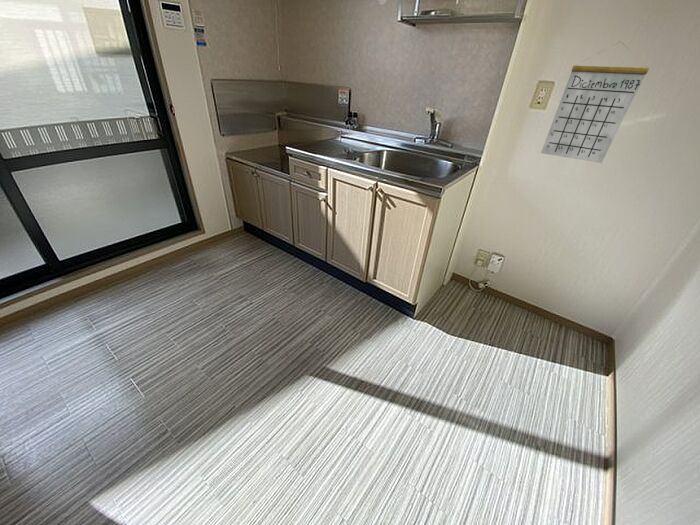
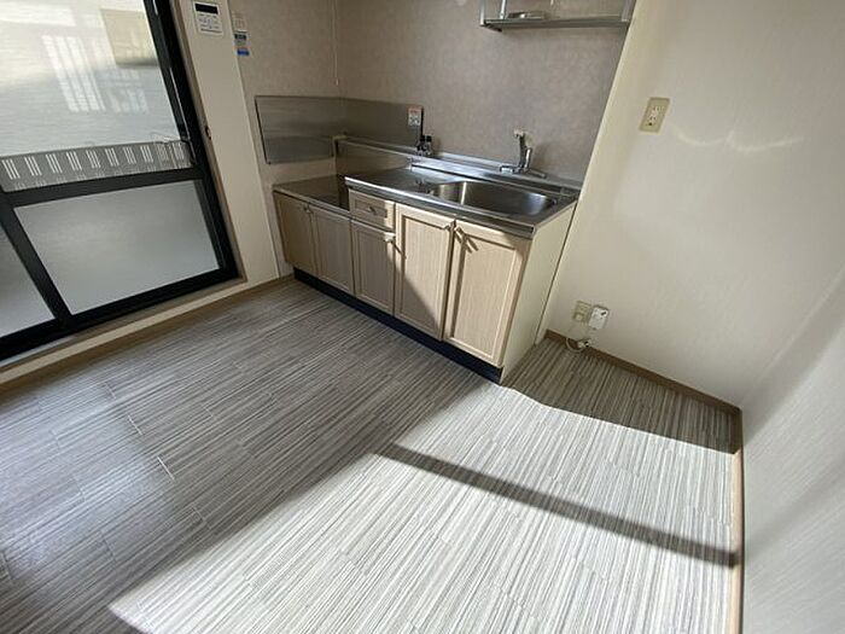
- calendar (593, 104)
